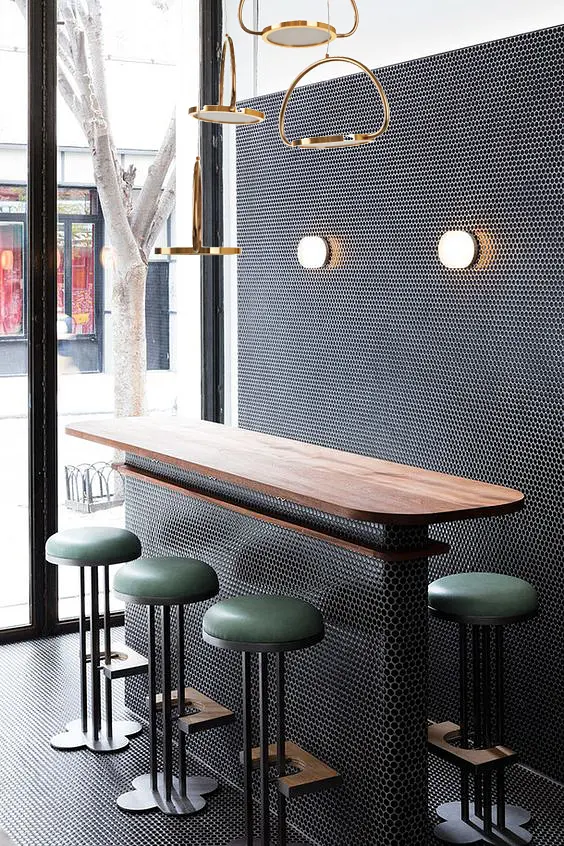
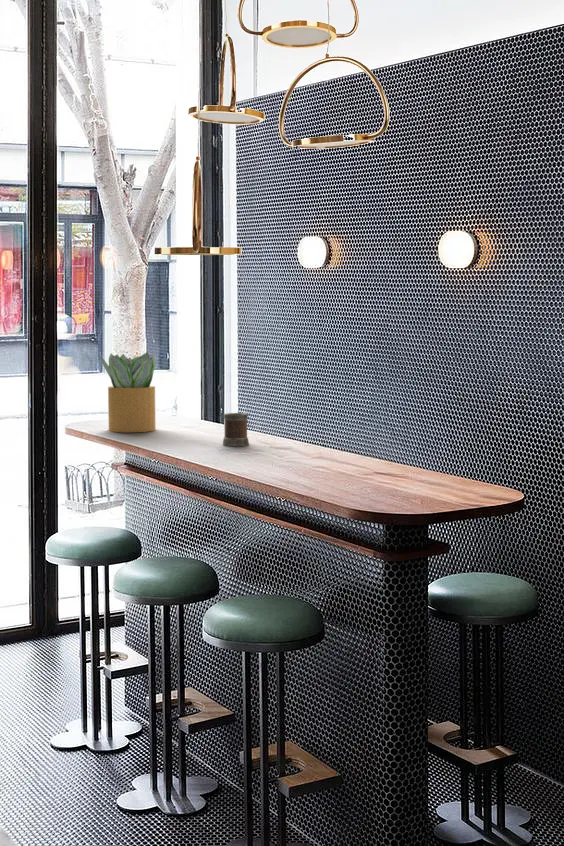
+ potted plant (128, 391)
+ mug (236, 428)
